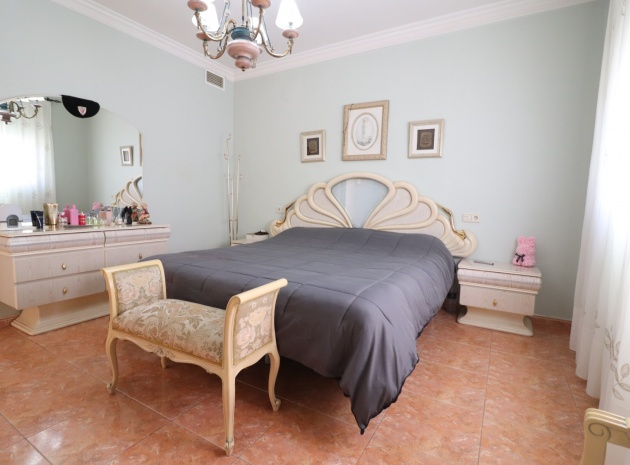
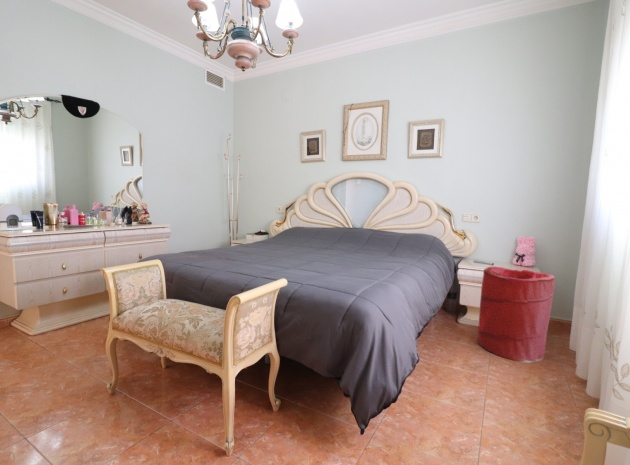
+ laundry hamper (513, 308)
